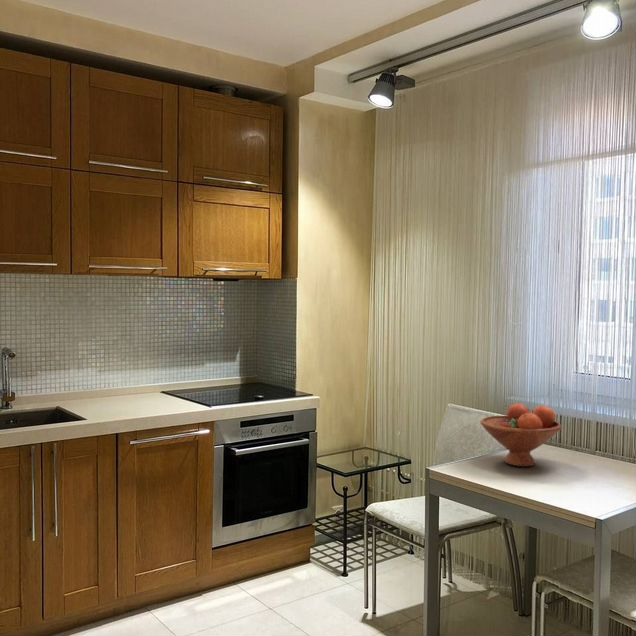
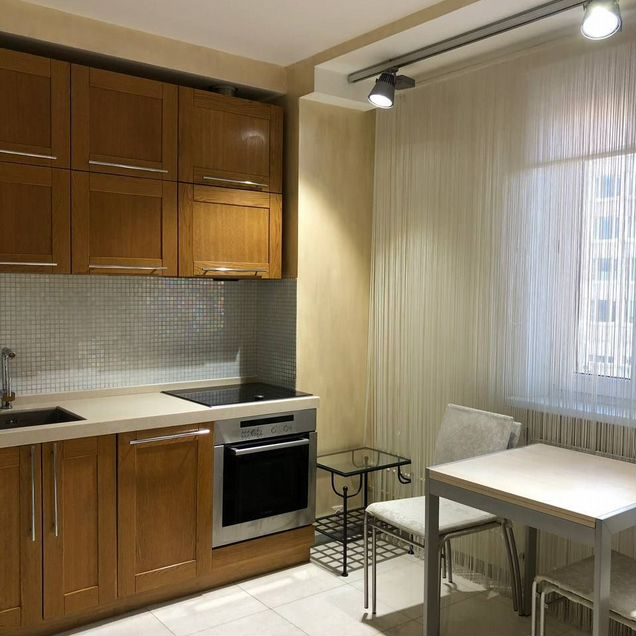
- fruit bowl (520, 435)
